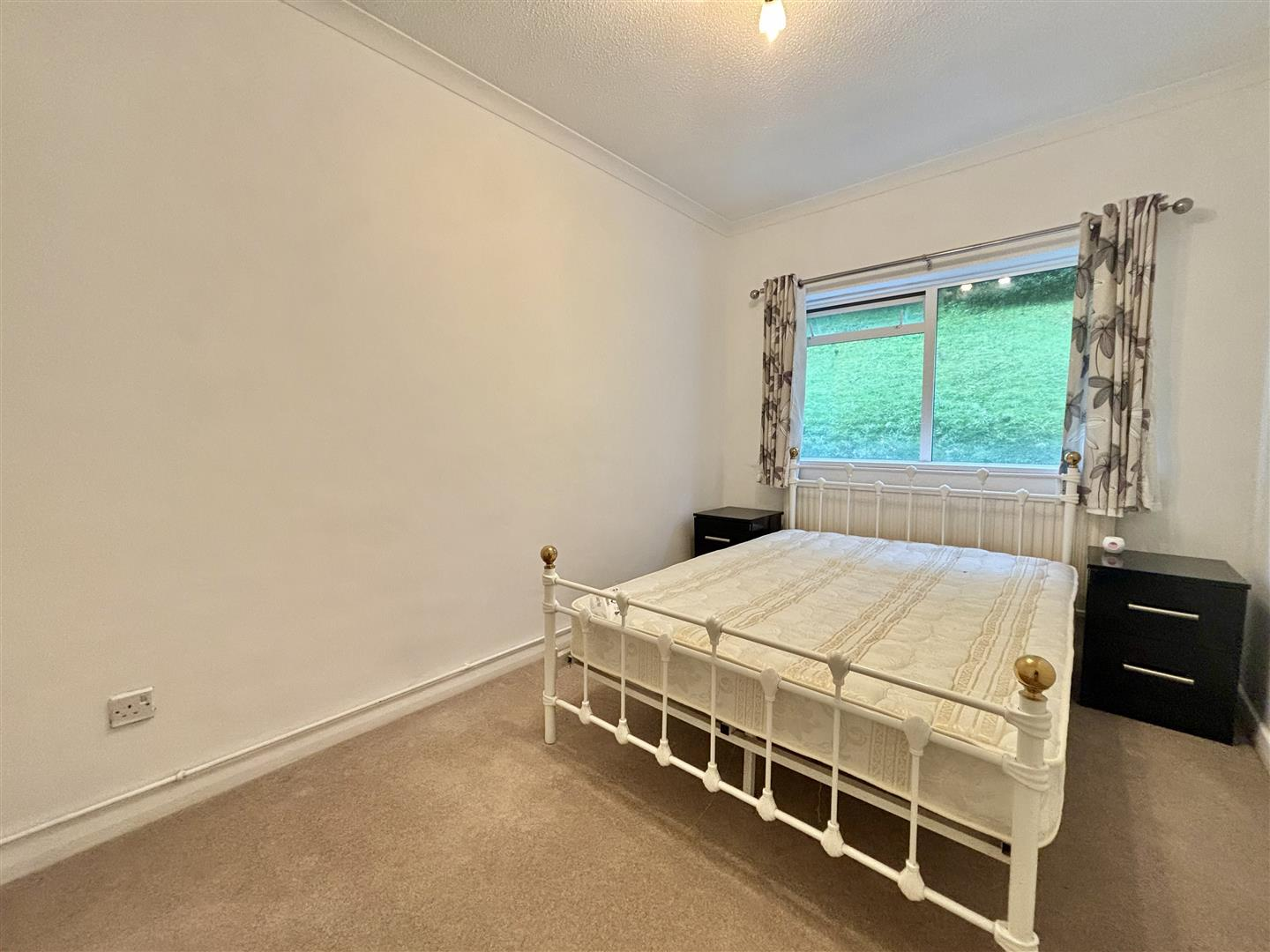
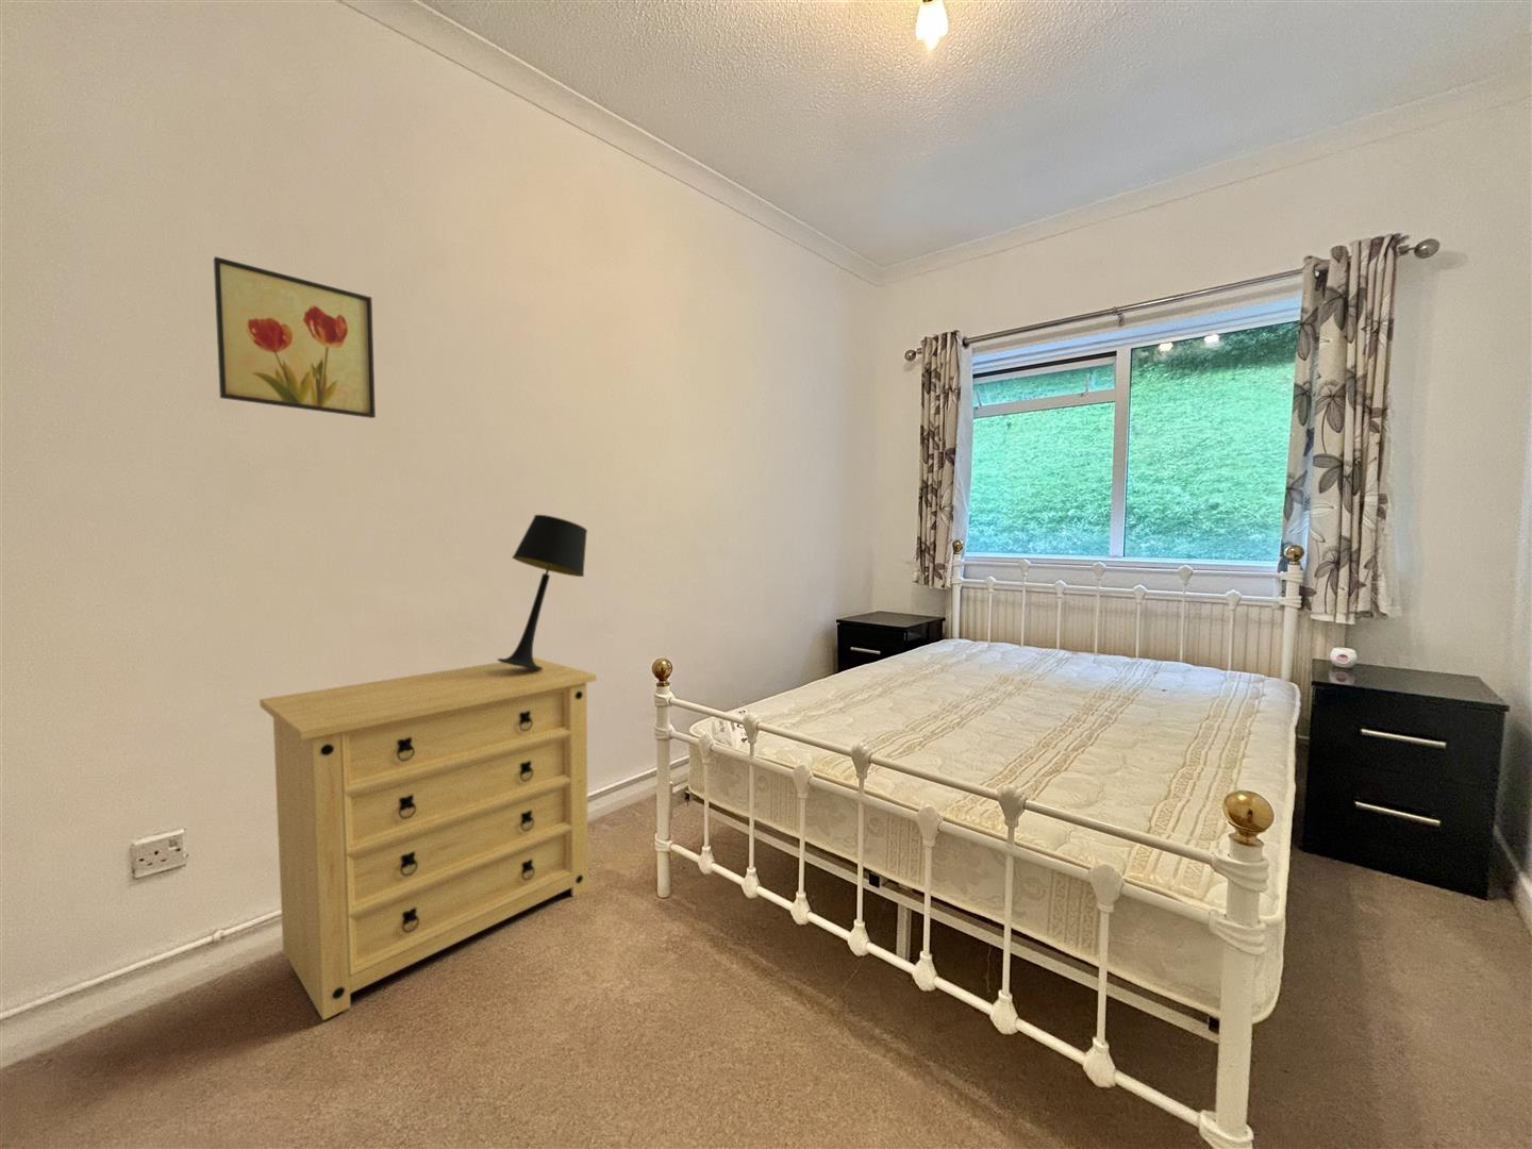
+ table lamp (534, 600)
+ wall art (300, 345)
+ dresser (446, 804)
